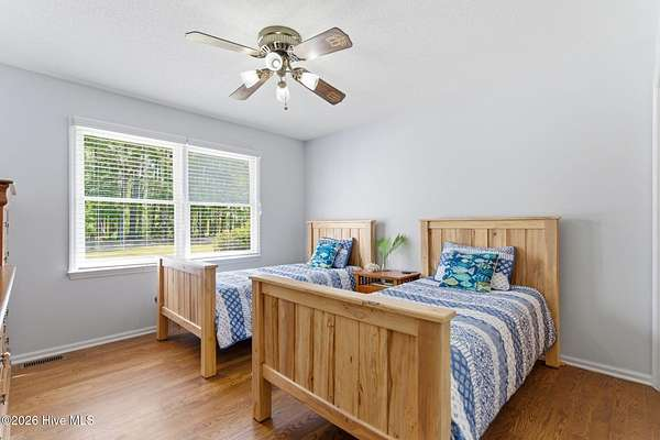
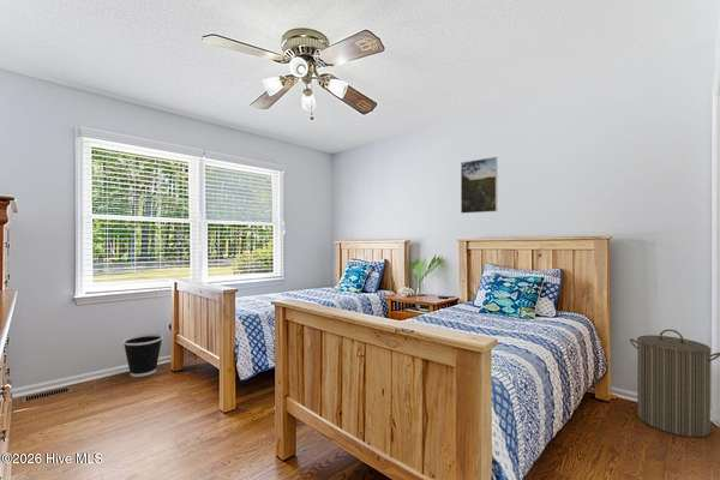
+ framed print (478, 186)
+ laundry hamper (672, 376)
+ wastebasket (143, 355)
